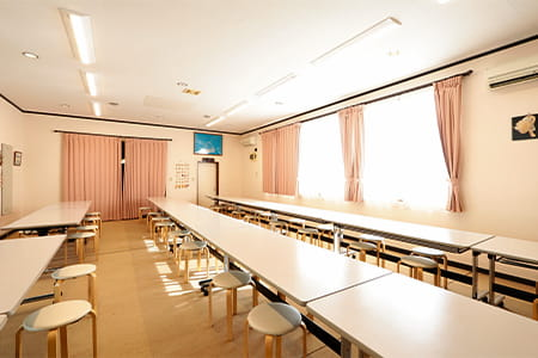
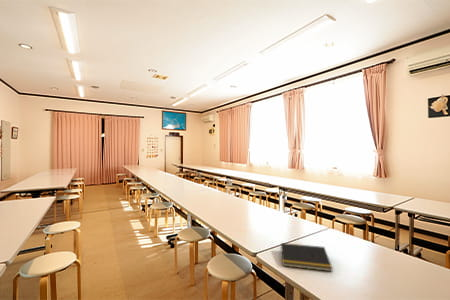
+ notepad (304, 255)
